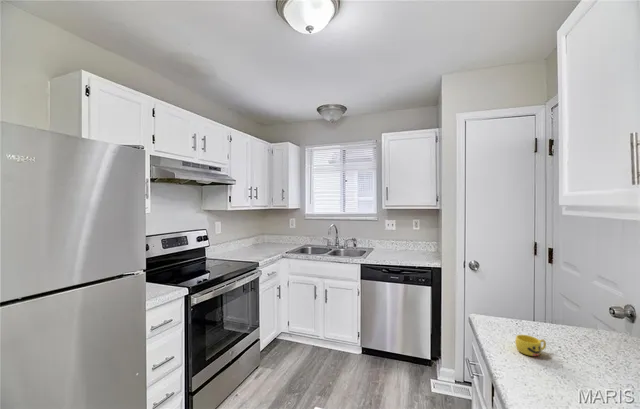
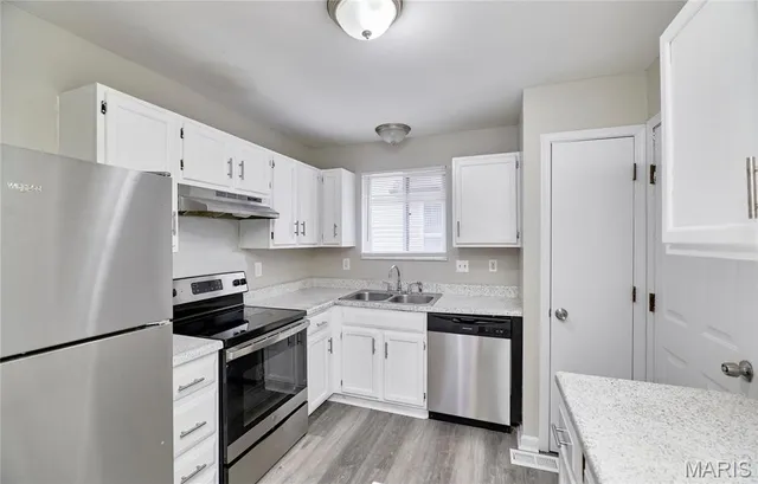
- cup (531, 345)
